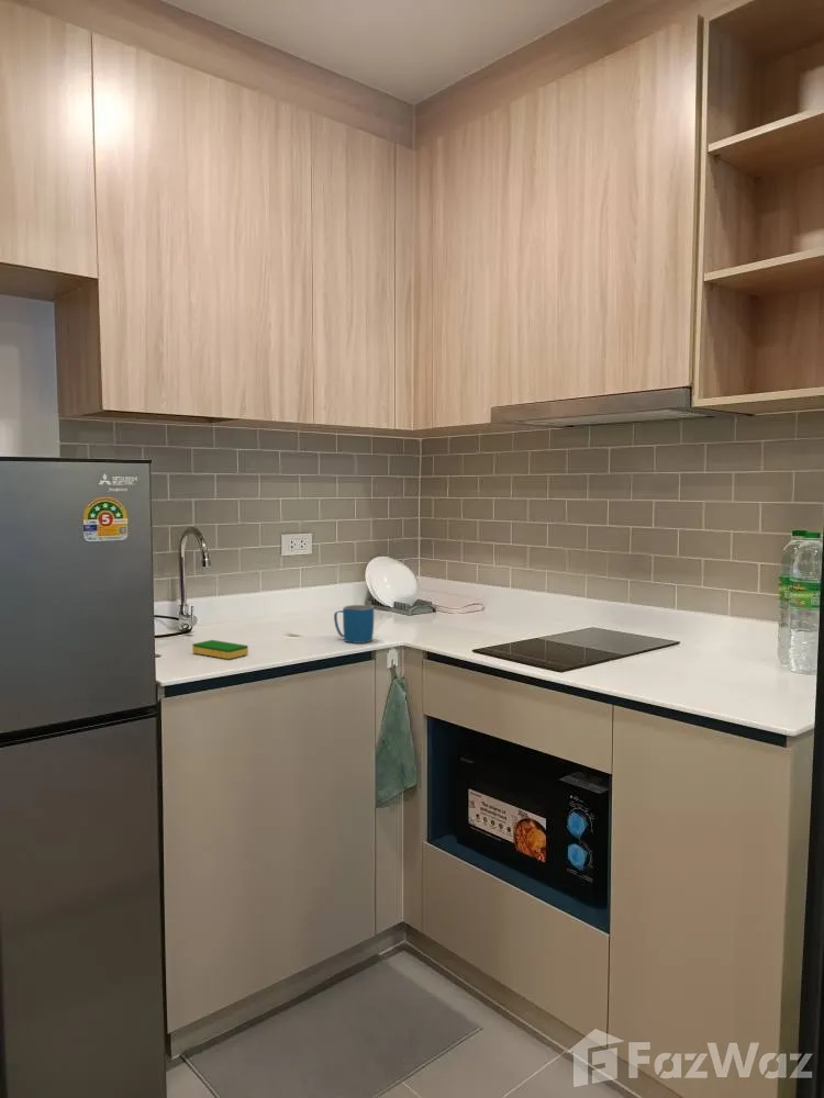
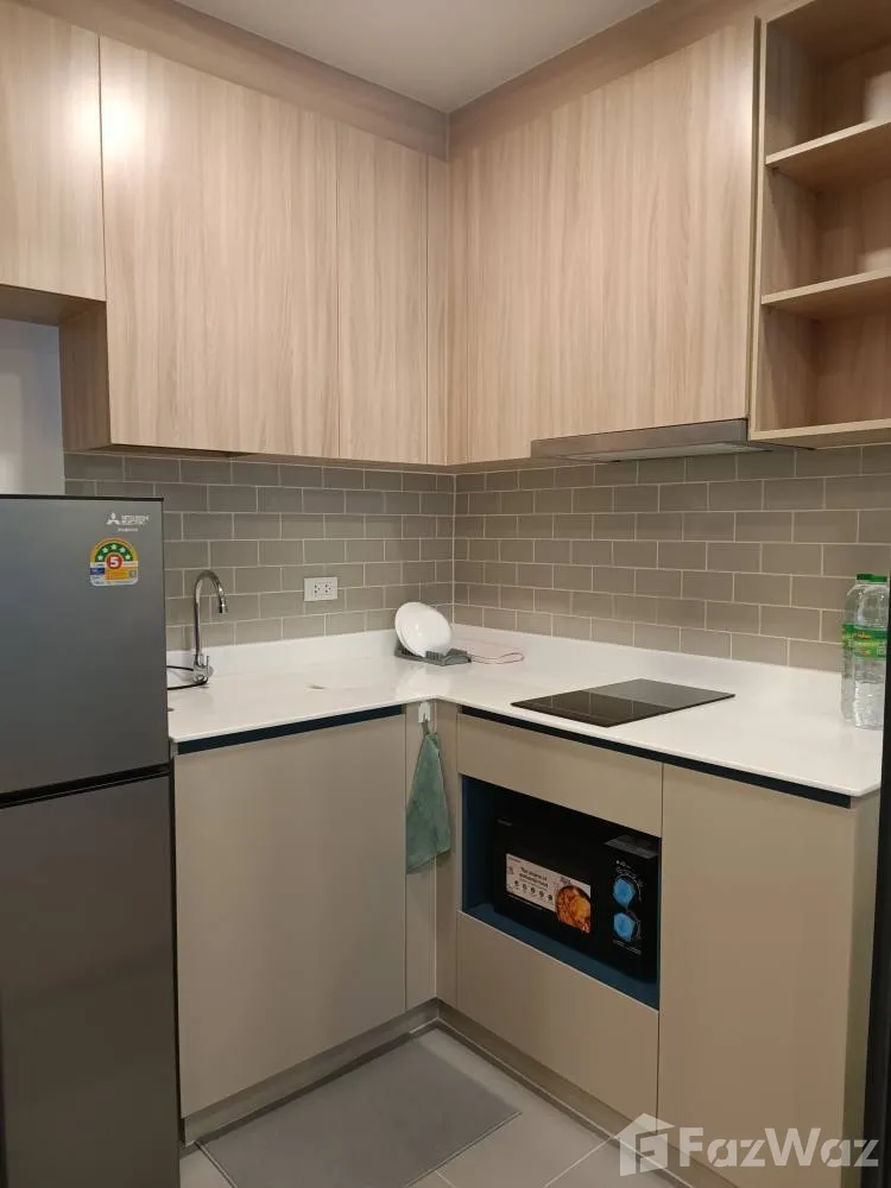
- mug (353, 623)
- dish sponge (220, 649)
